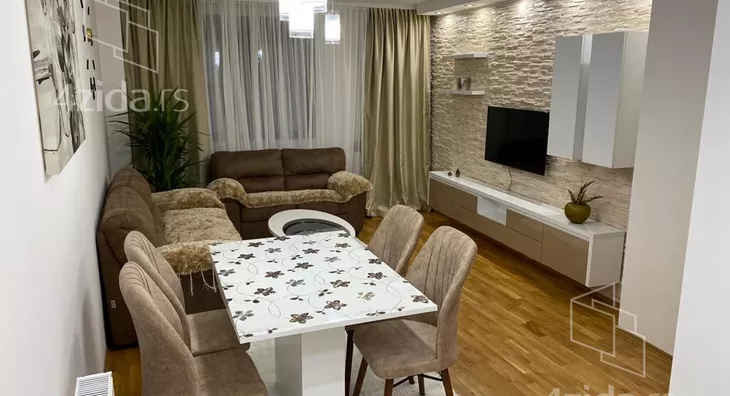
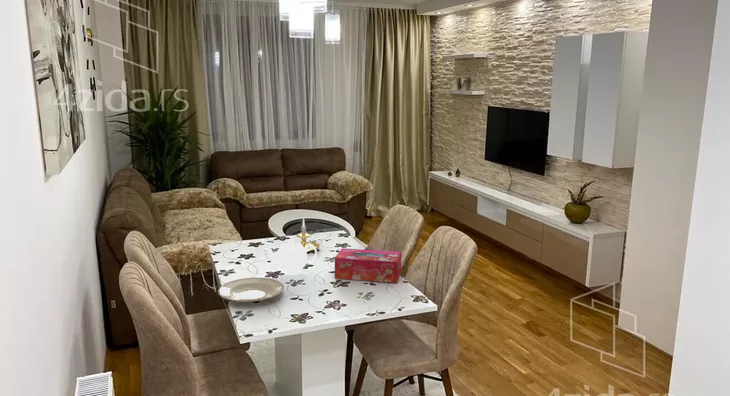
+ plate (251, 292)
+ teapot (291, 254)
+ tissue box (368, 264)
+ candle holder (306, 233)
